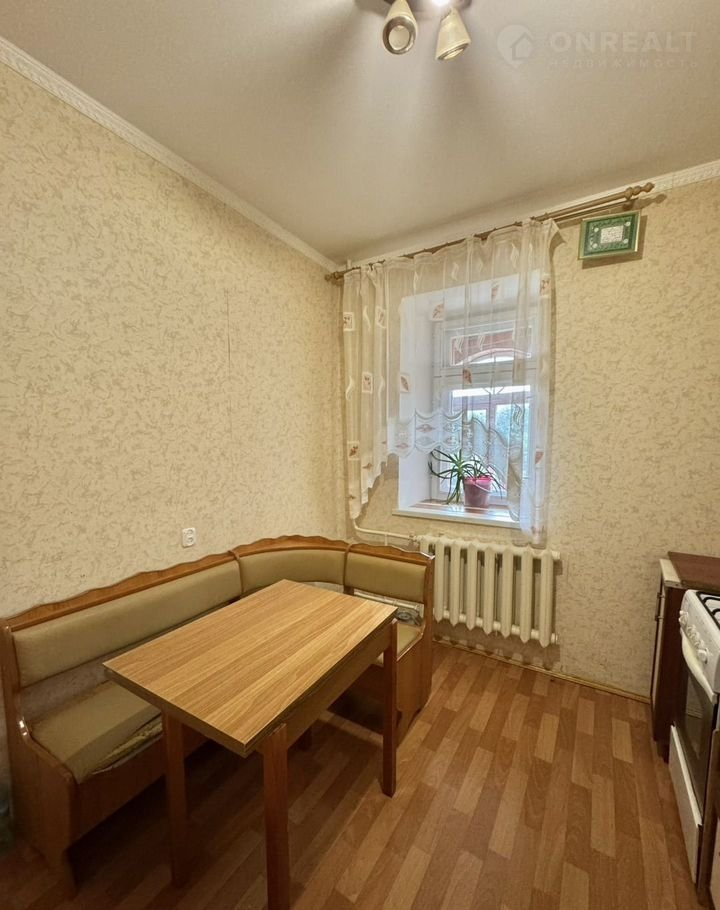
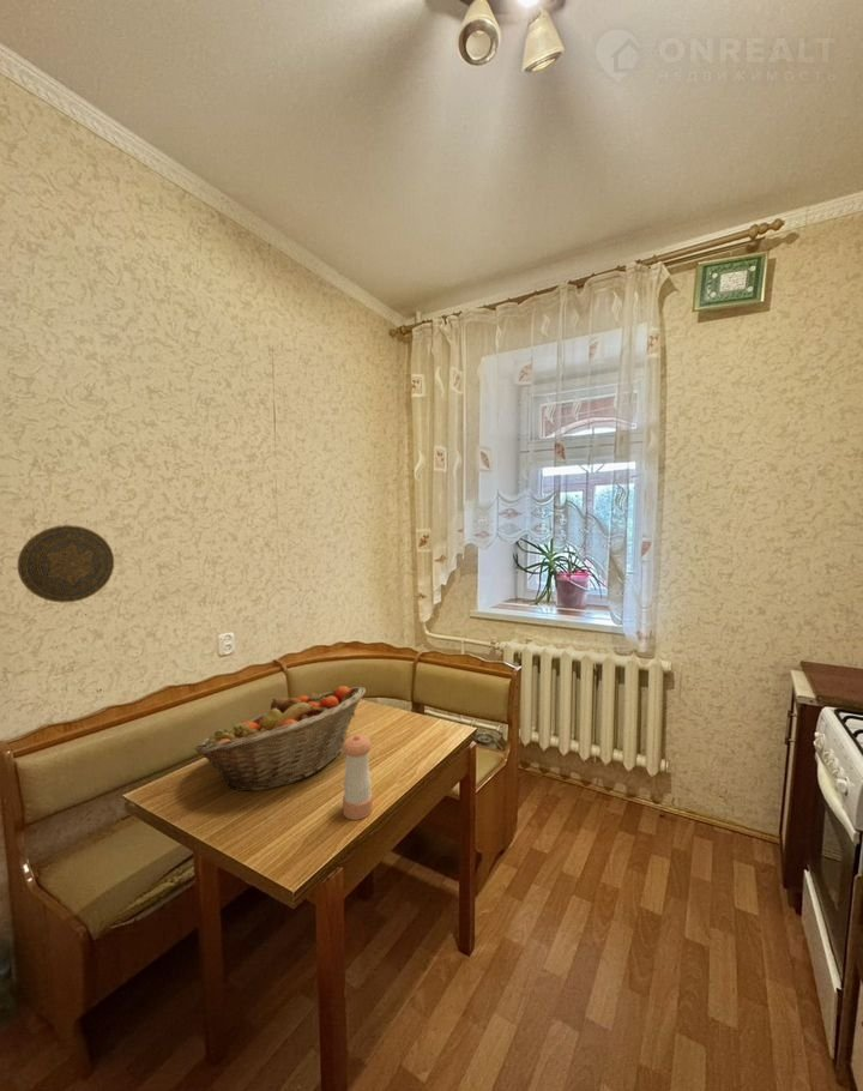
+ pepper shaker (357, 772)
+ decorative plate (70, 563)
+ fruit basket (288, 728)
